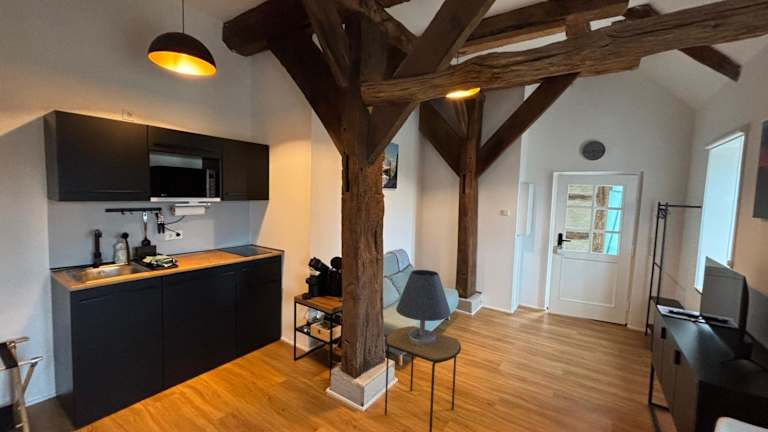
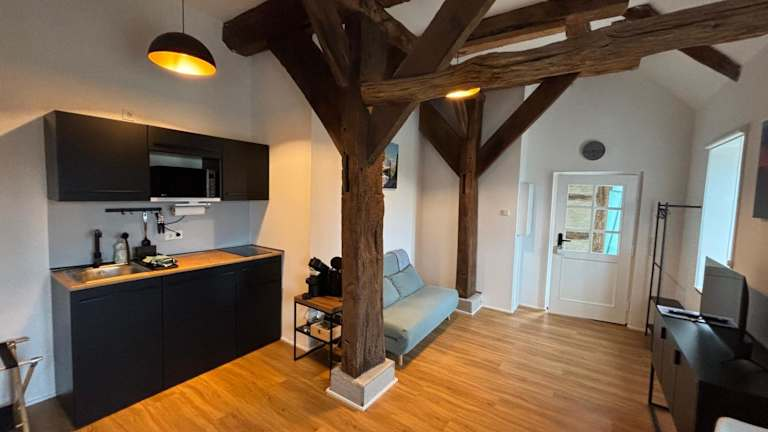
- side table (412, 376)
- table lamp (423, 305)
